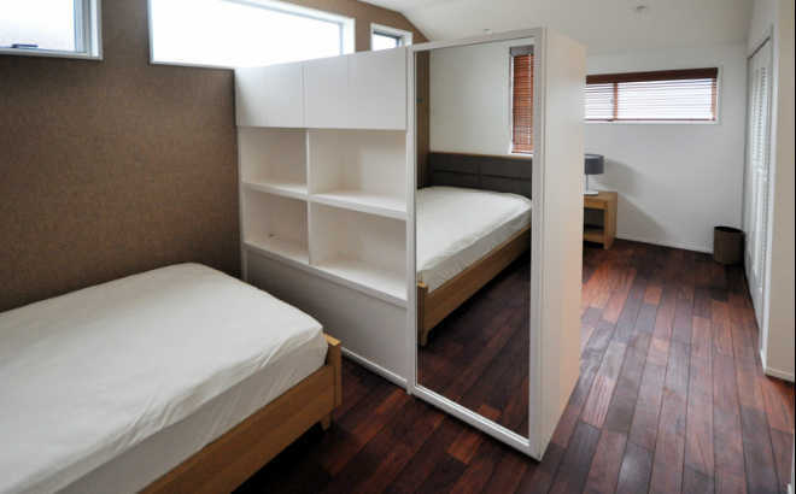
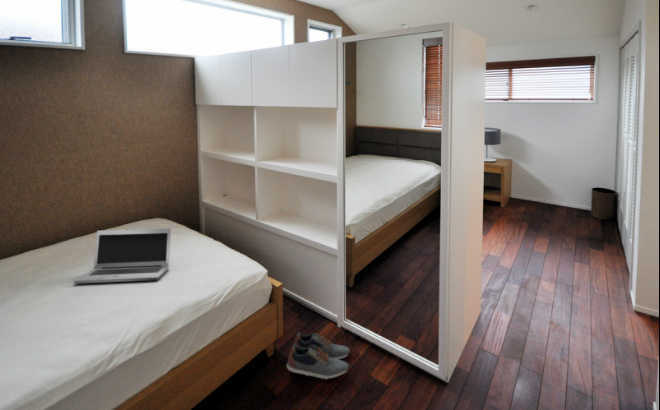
+ shoe (319, 352)
+ laptop (126, 254)
